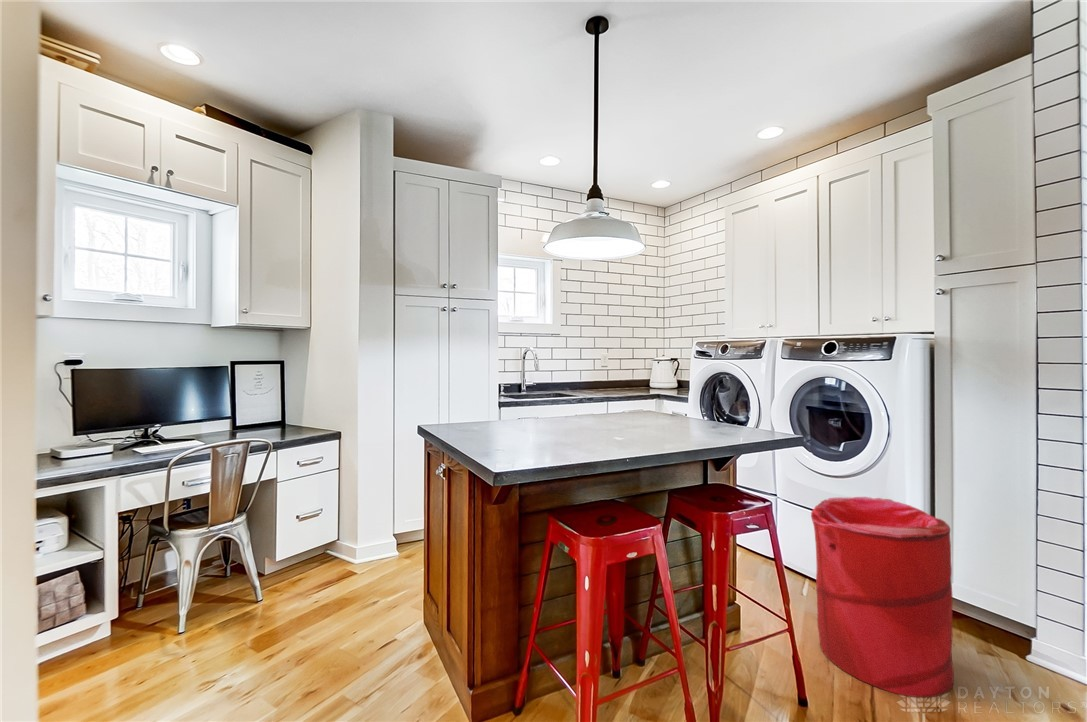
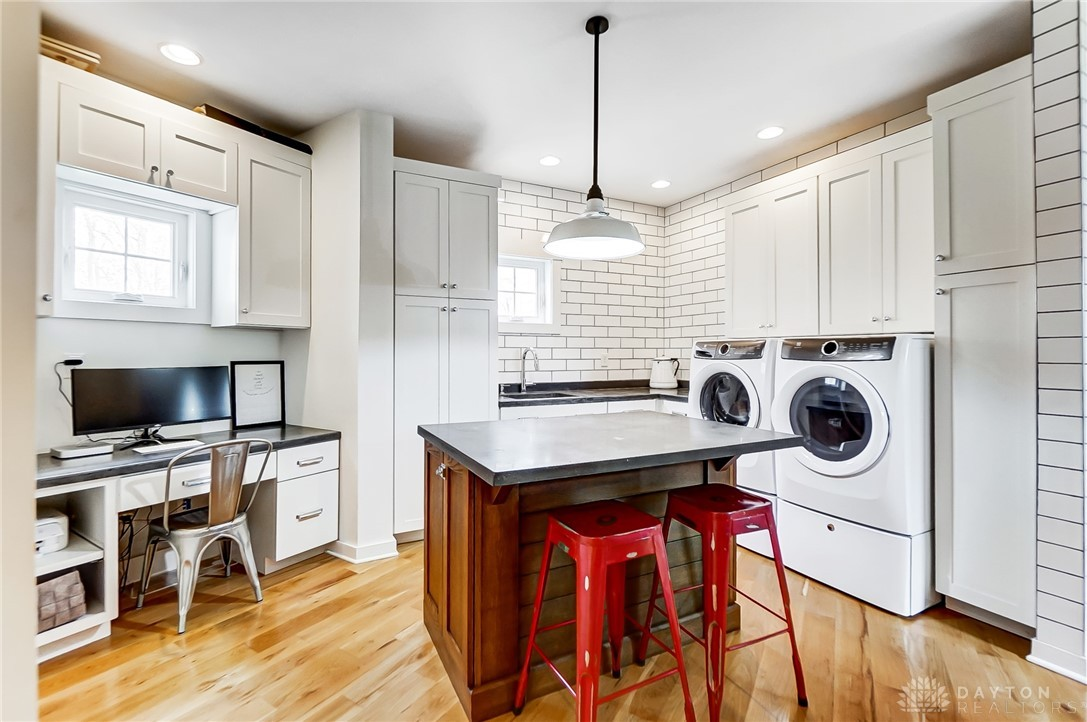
- laundry hamper (877, 584)
